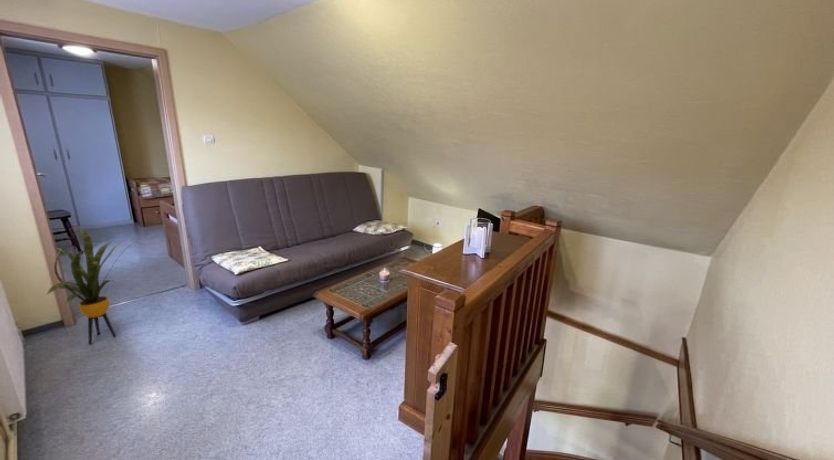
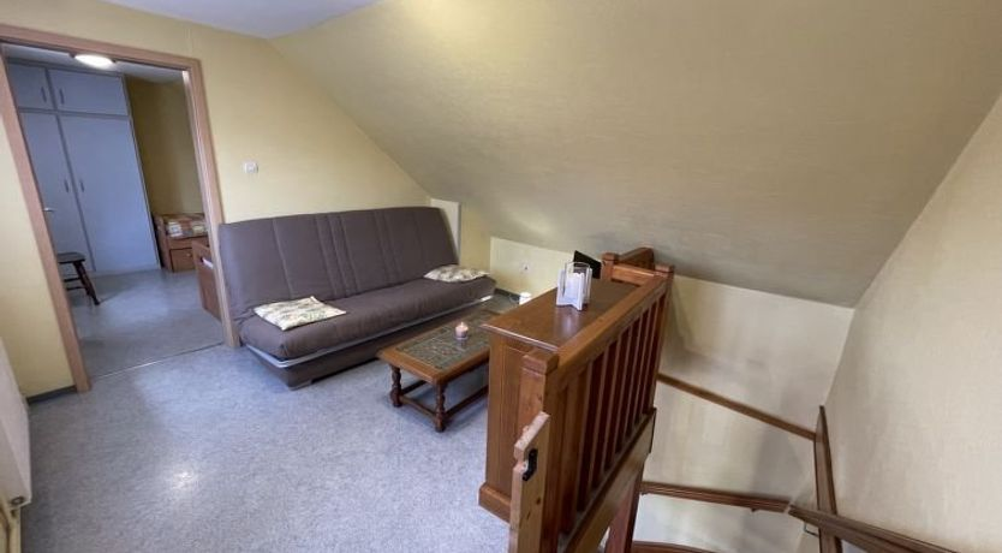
- house plant (97, 286)
